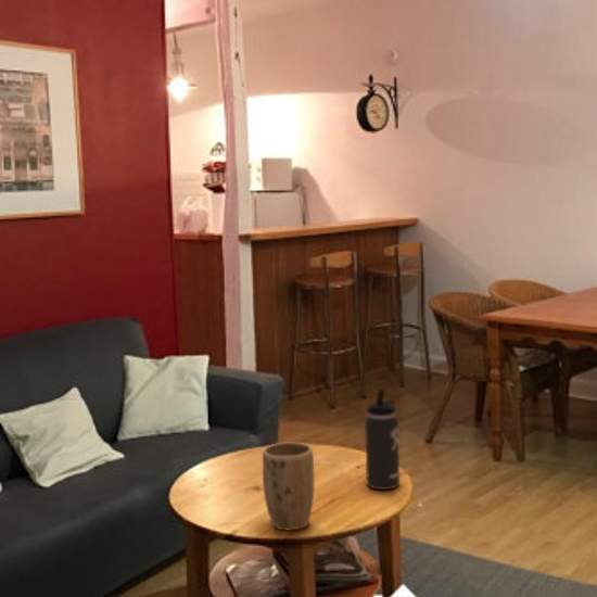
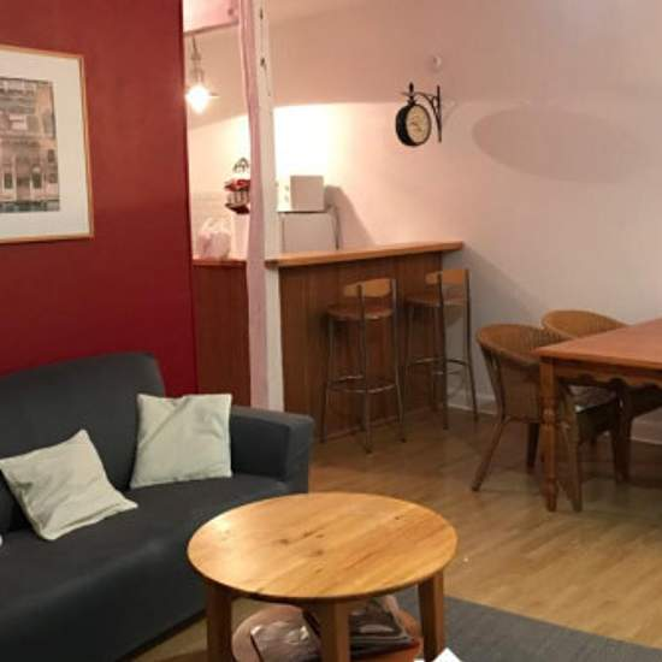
- plant pot (289, 486)
- thermos bottle (383, 436)
